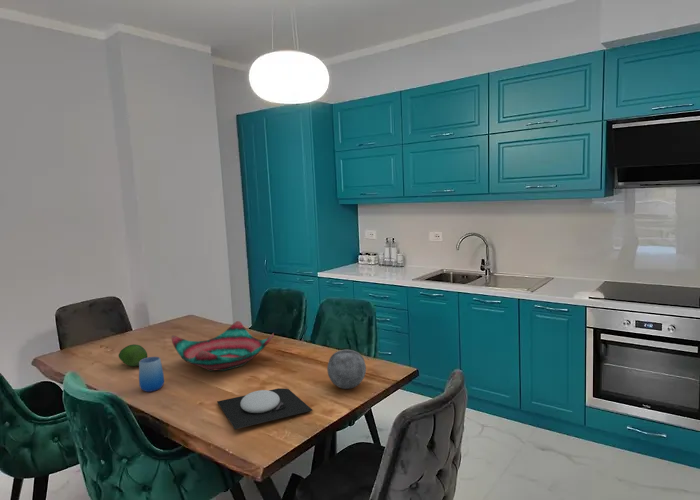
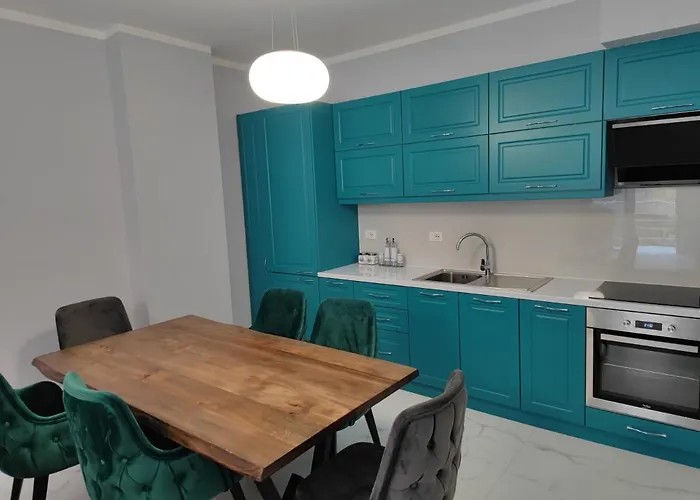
- decorative orb (346, 368)
- decorative bowl (223, 349)
- cup (151, 374)
- plate (263, 401)
- fruit (132, 354)
